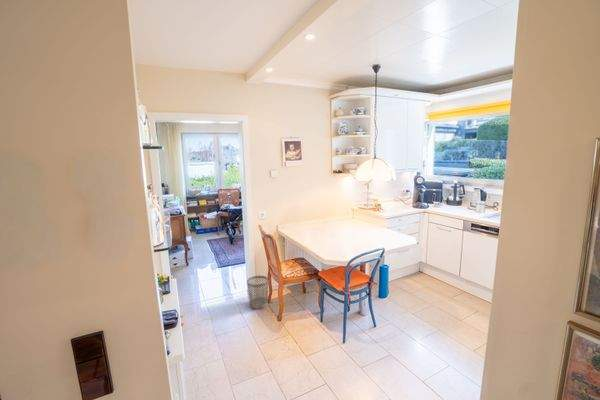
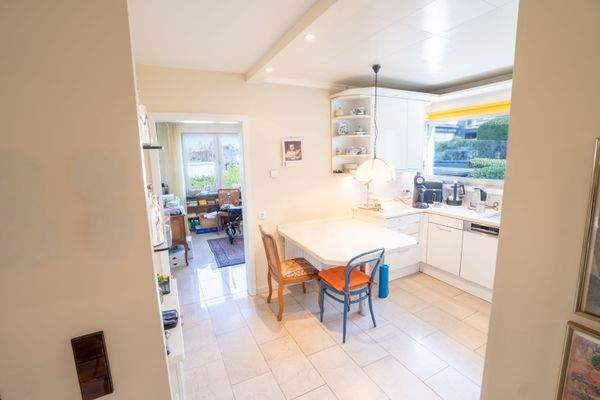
- wastebasket (257, 292)
